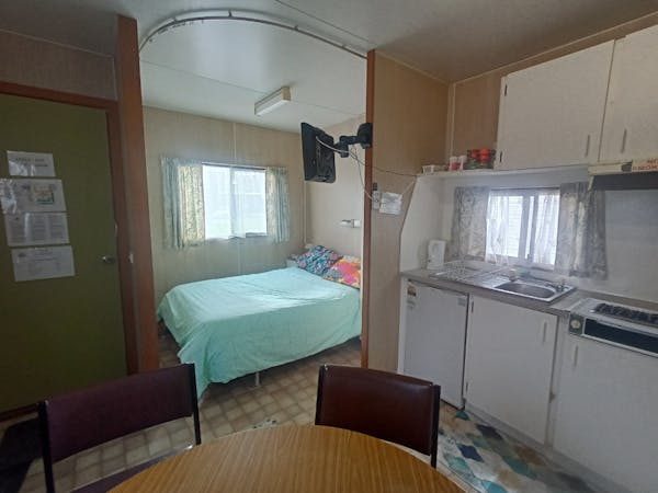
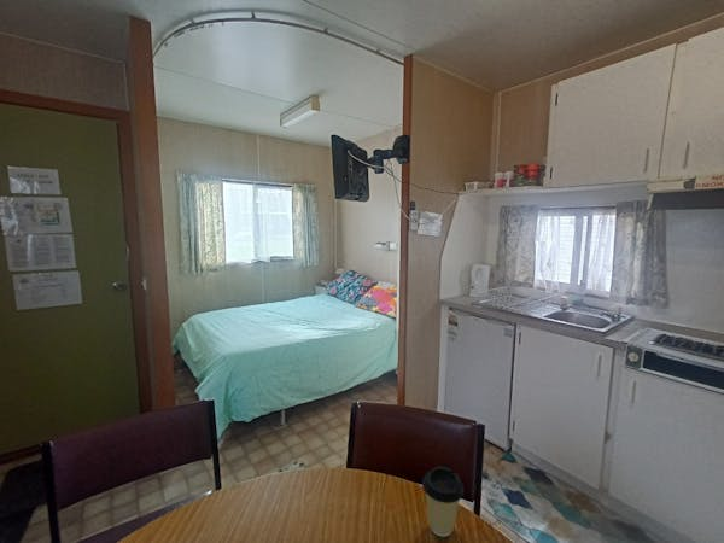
+ coffee cup (442, 502)
